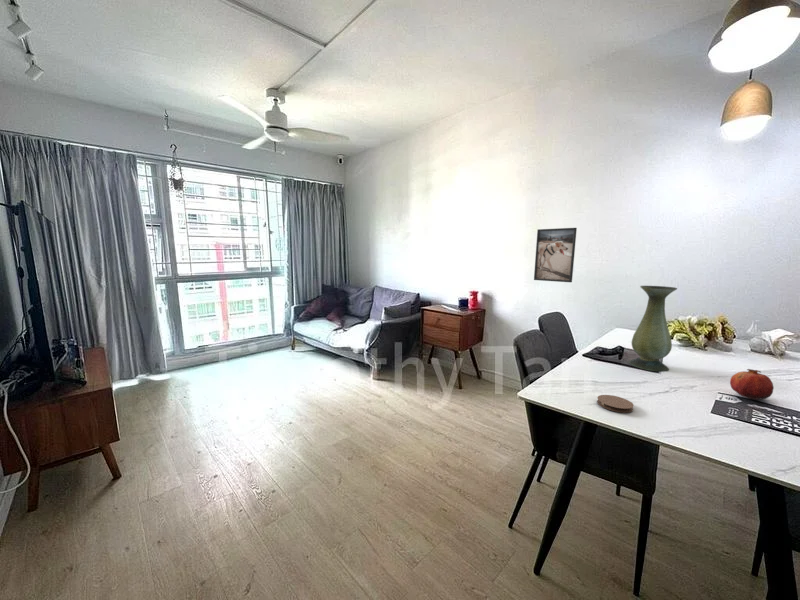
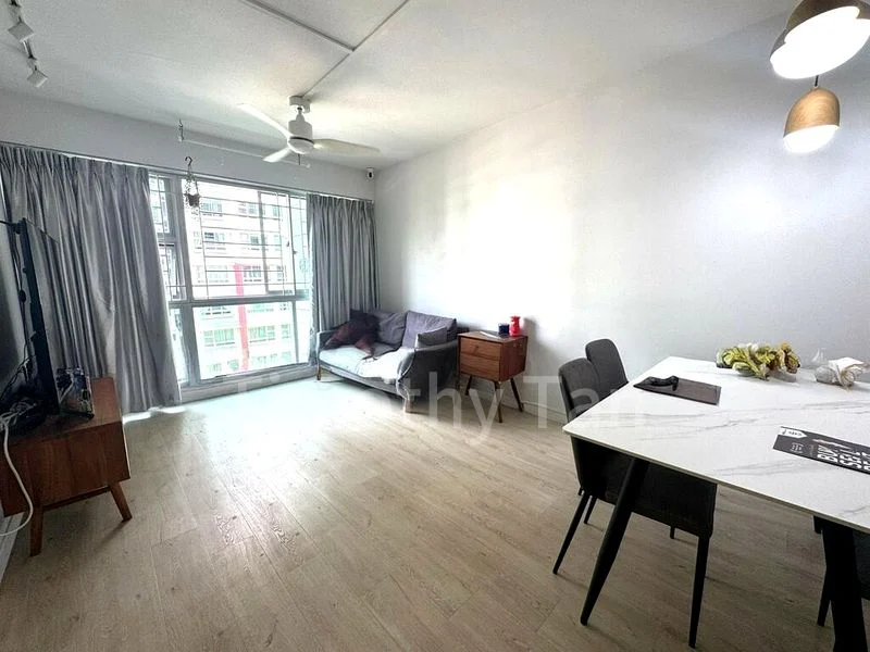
- coaster (614, 403)
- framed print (554, 255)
- vase (653, 327)
- fruit (752, 384)
